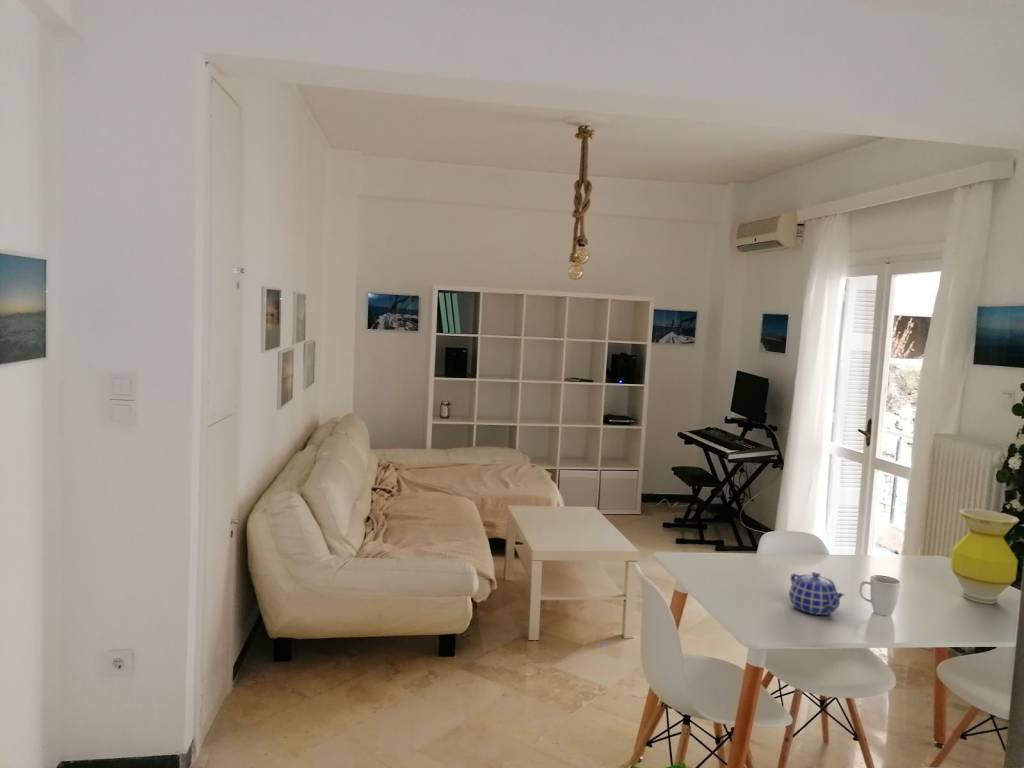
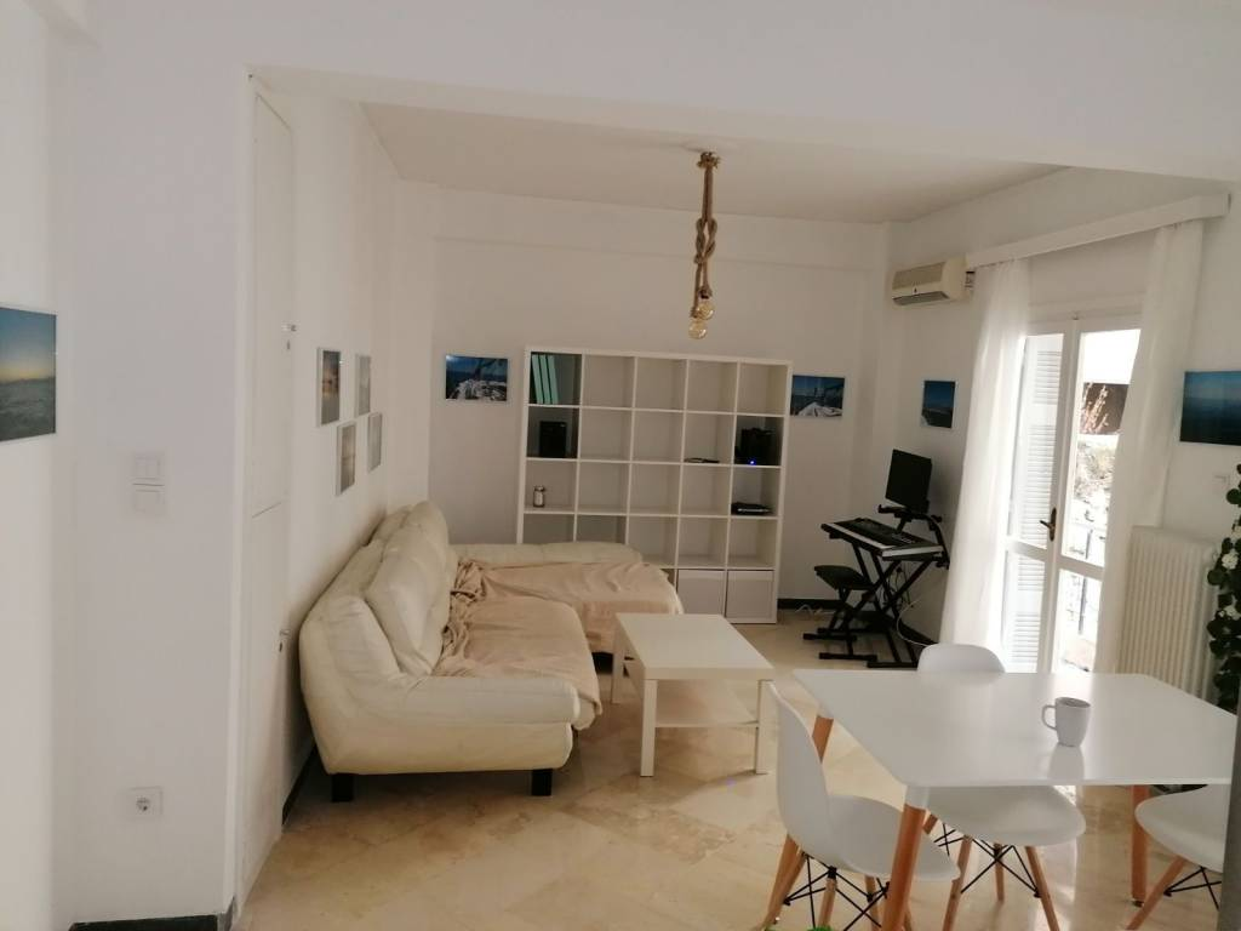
- vase (983, 556)
- teapot (816, 591)
